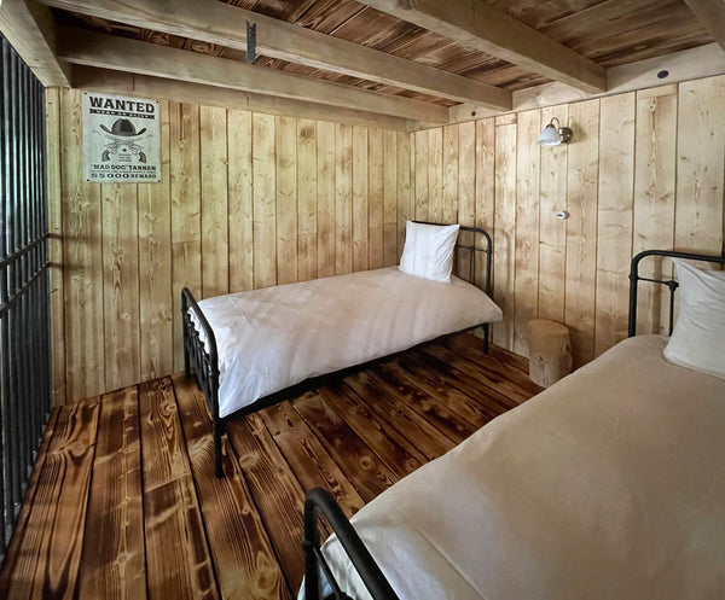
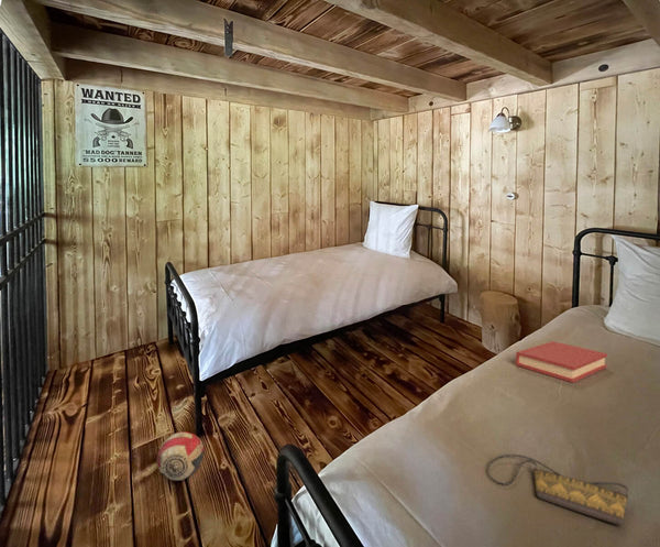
+ hardback book (560, 359)
+ handbag (553, 481)
+ ball (184, 455)
